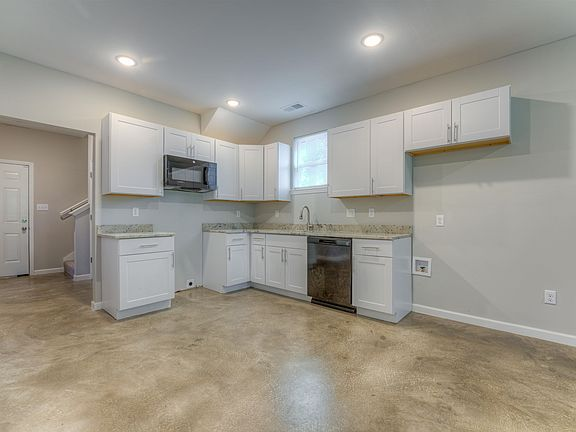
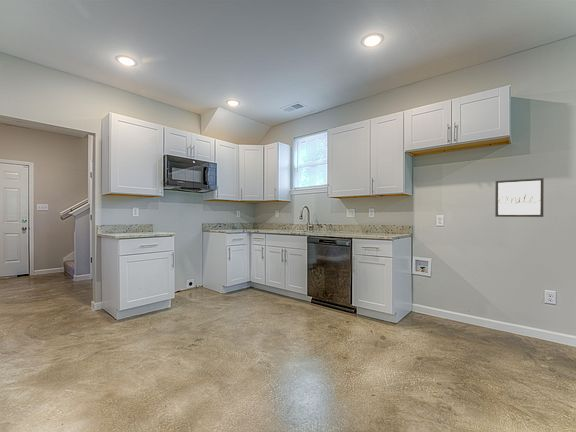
+ wall art (518, 198)
